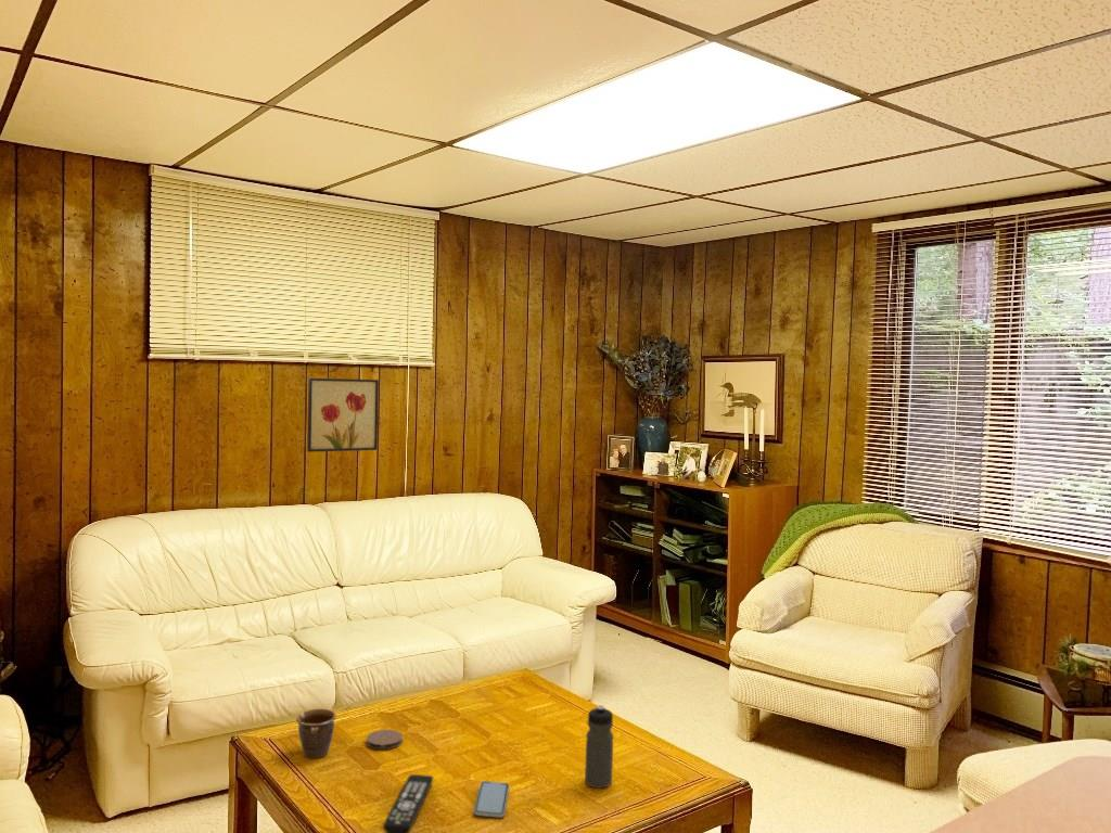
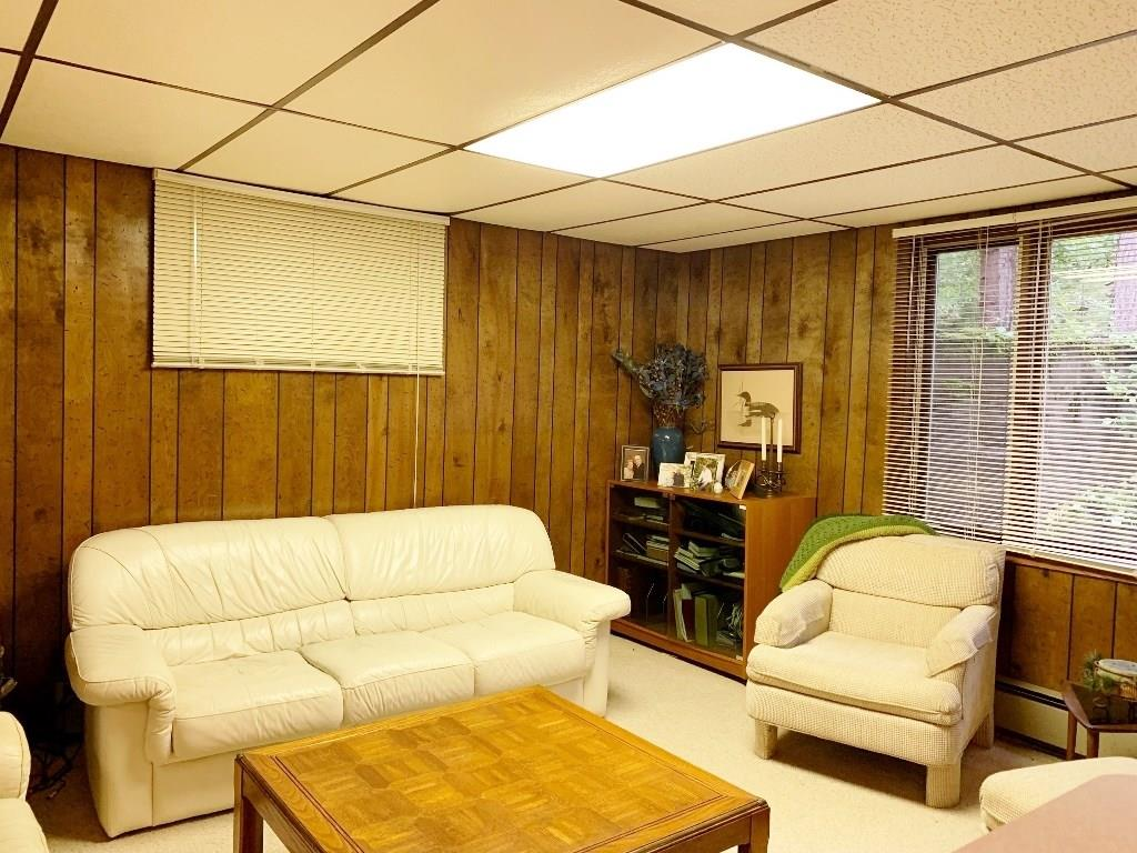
- water bottle (599, 744)
- mug (315, 735)
- coaster (384, 739)
- smartphone (491, 798)
- wall art (343, 414)
- remote control (409, 803)
